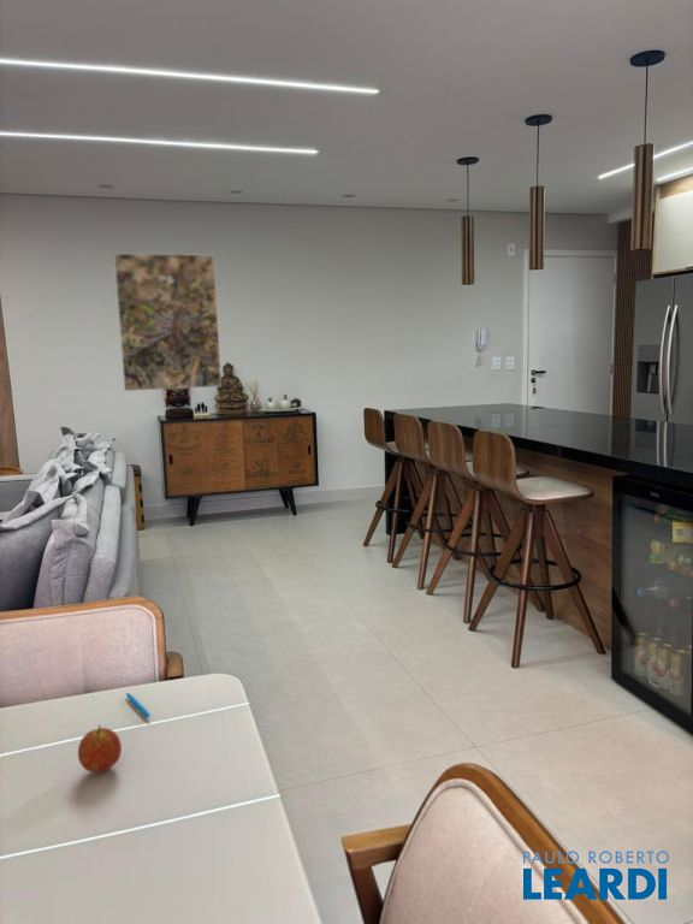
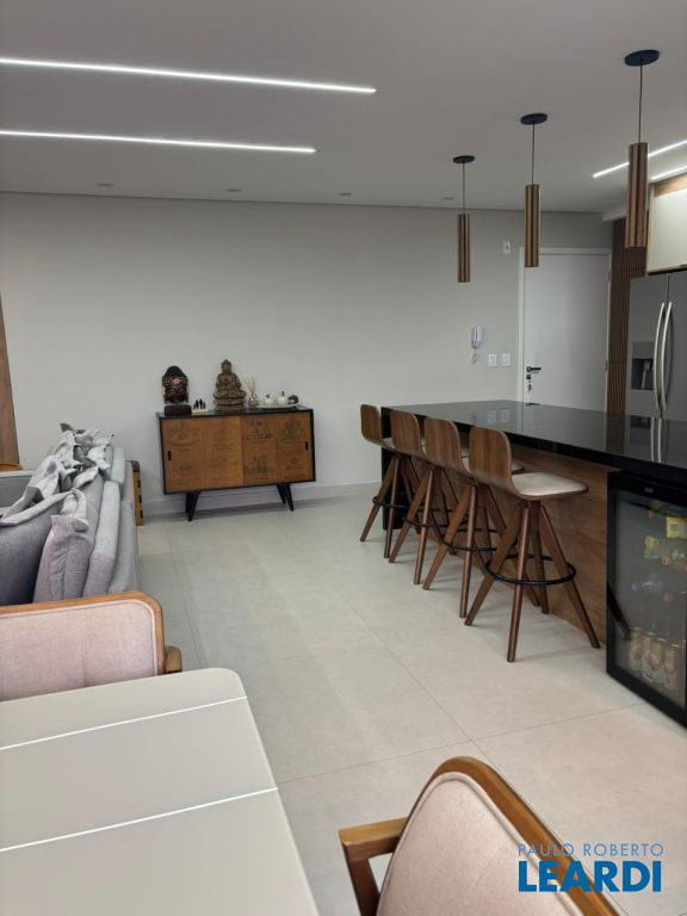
- fruit (99, 747)
- pen (137, 704)
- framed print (168, 322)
